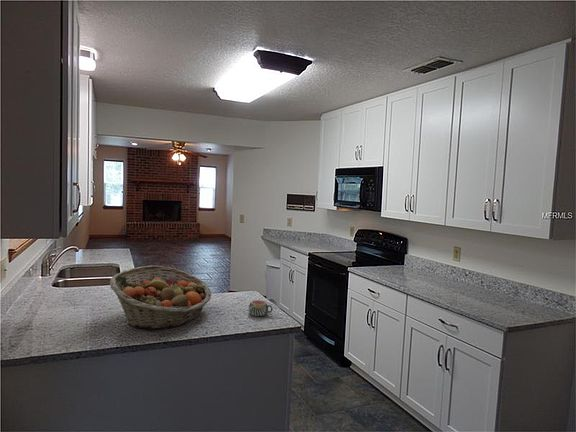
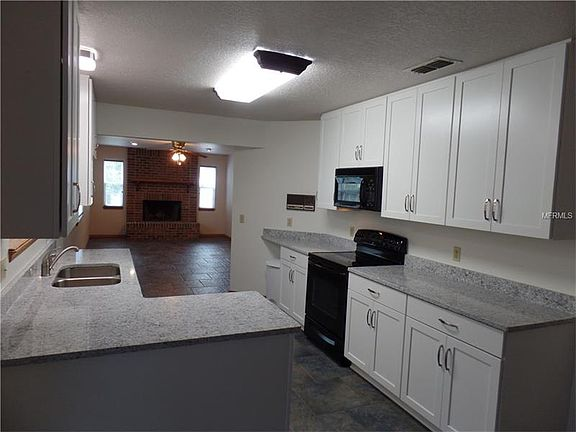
- fruit basket (163, 294)
- mug (260, 308)
